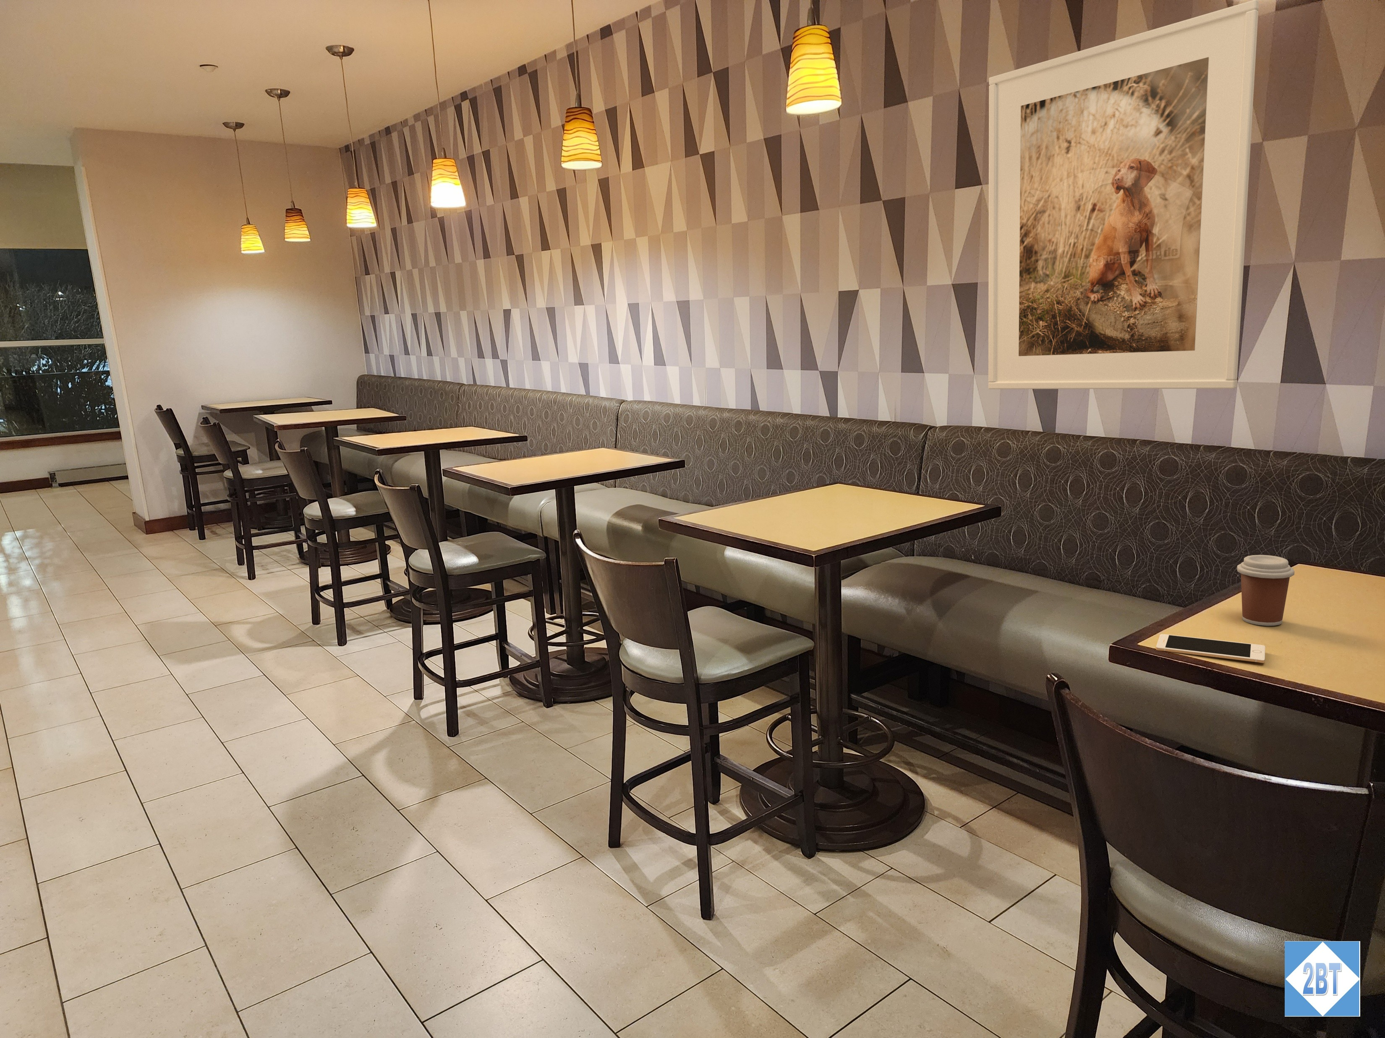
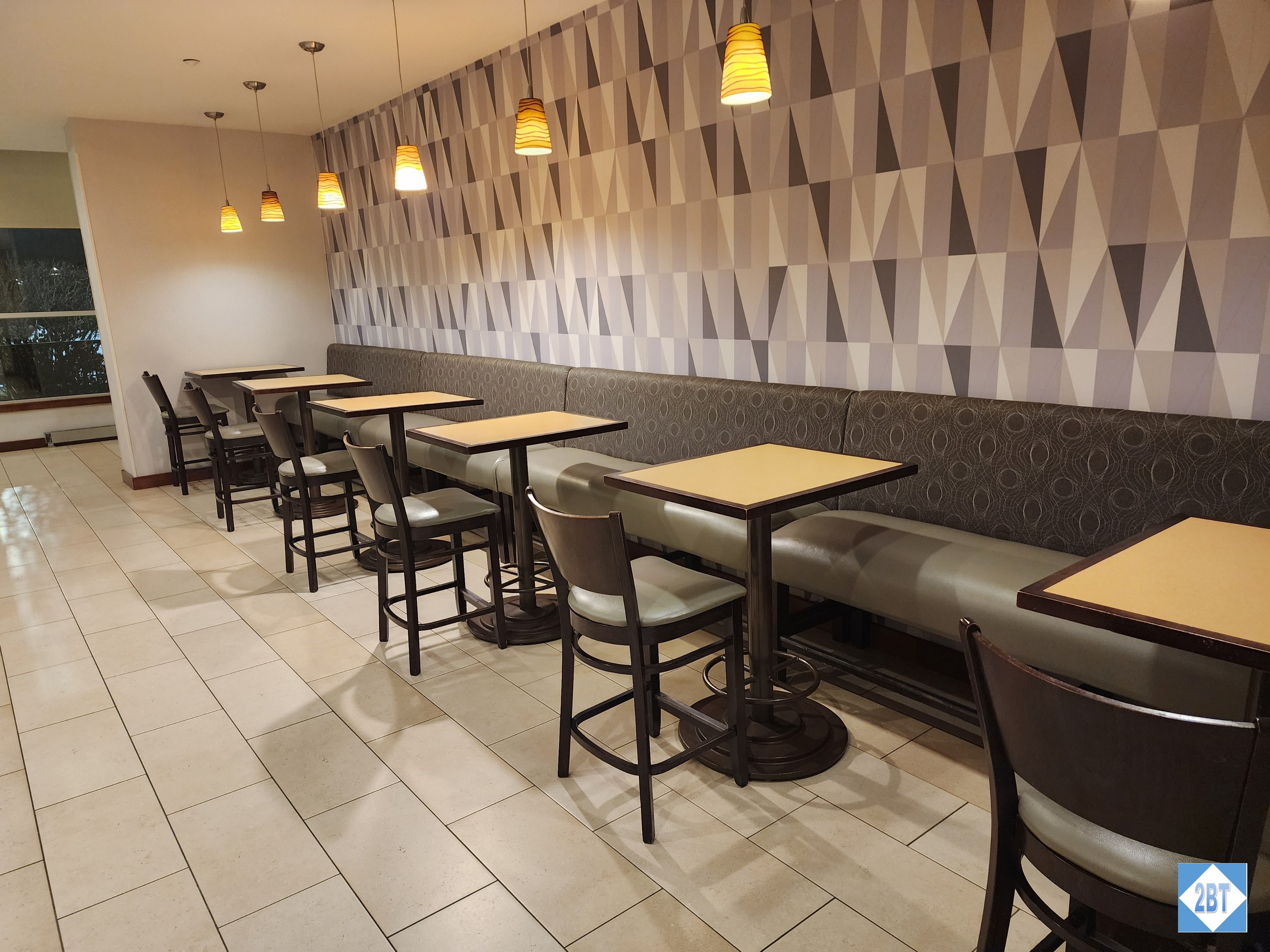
- coffee cup (1264, 590)
- cell phone (1209, 648)
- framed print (1105, 222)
